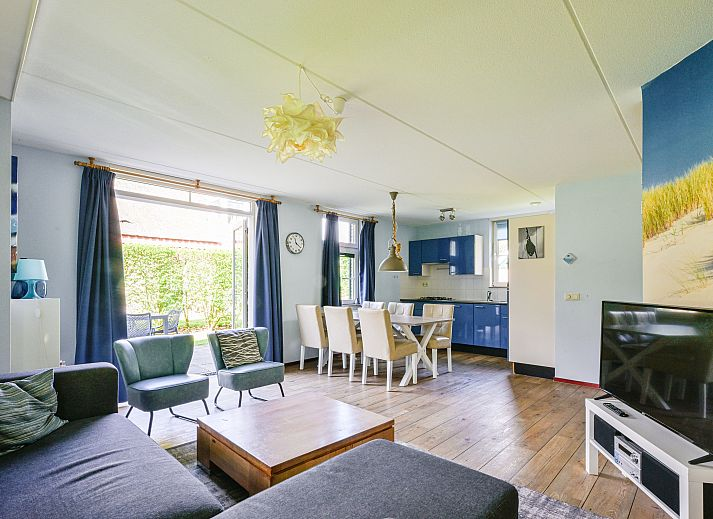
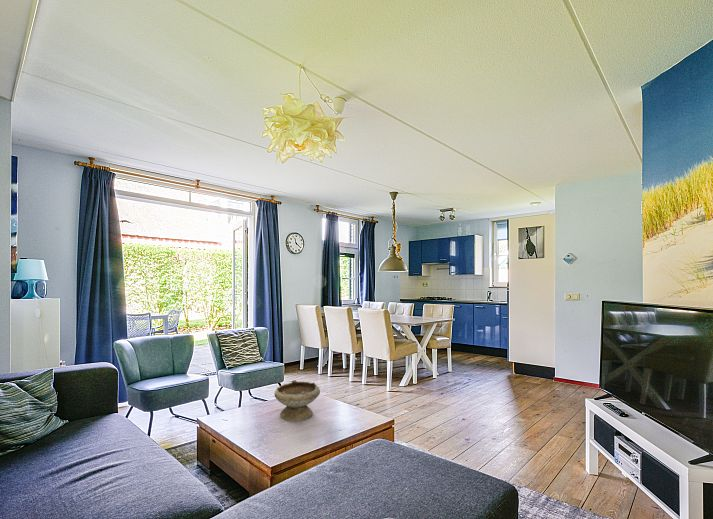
+ bowl (297, 400)
